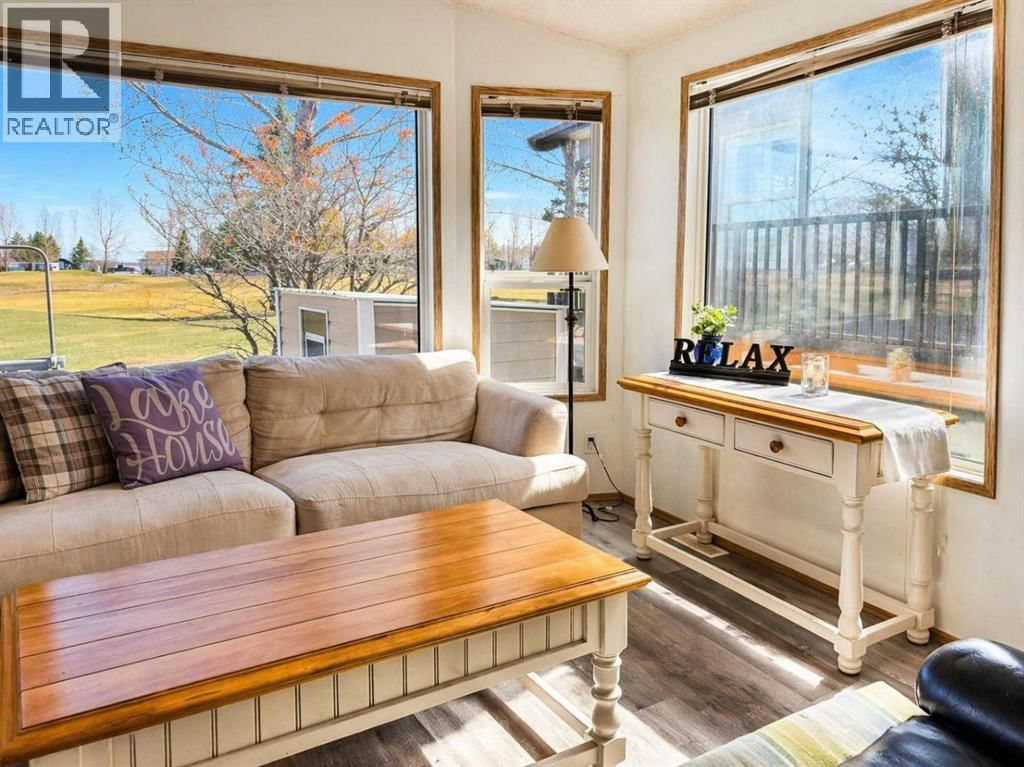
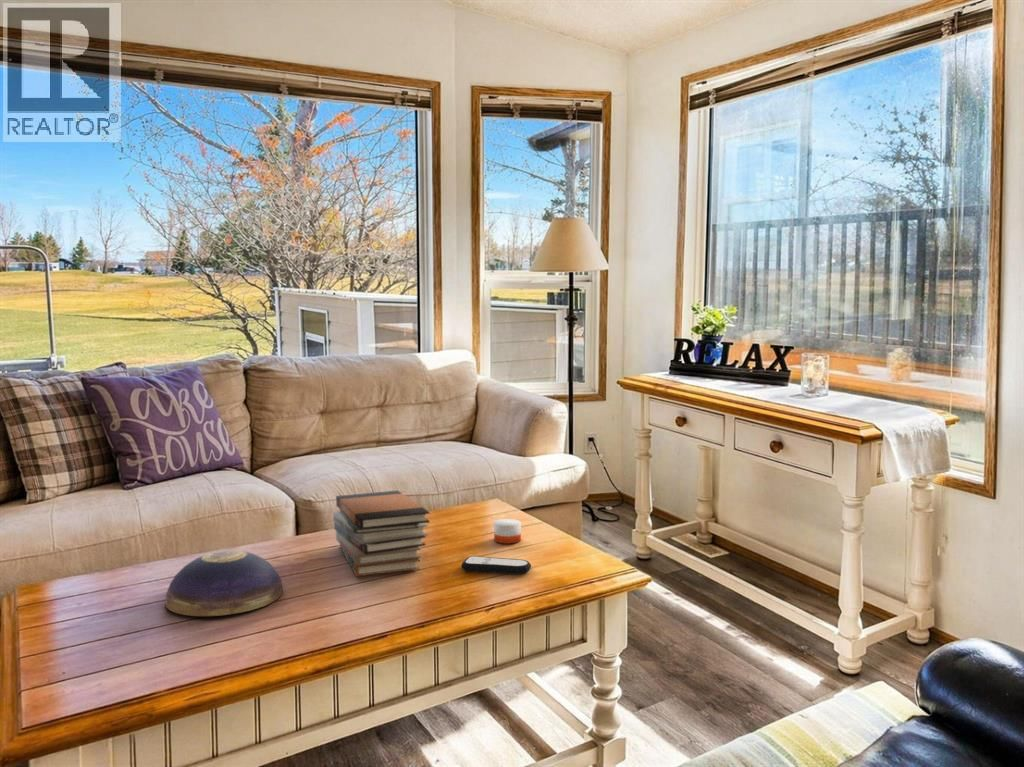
+ remote control (496, 564)
+ decorative bowl (224, 574)
+ candle (507, 521)
+ book stack (379, 530)
